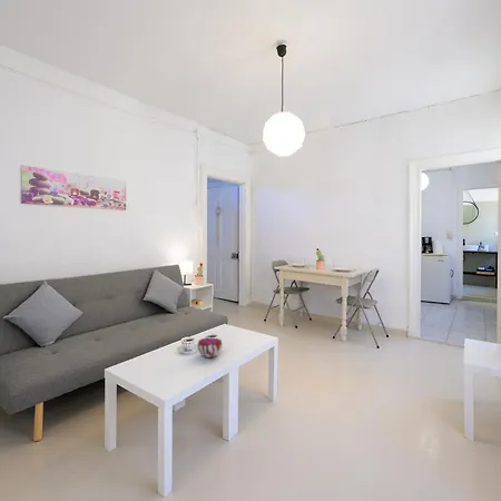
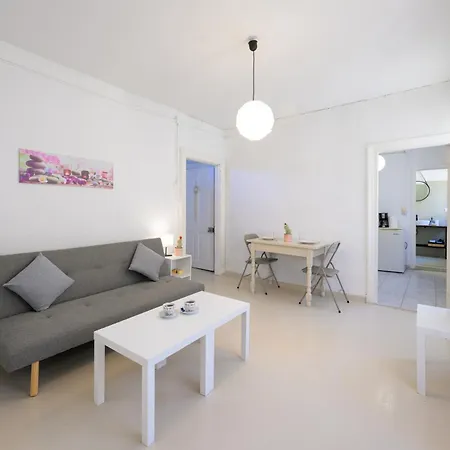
- decorative bowl (209, 348)
